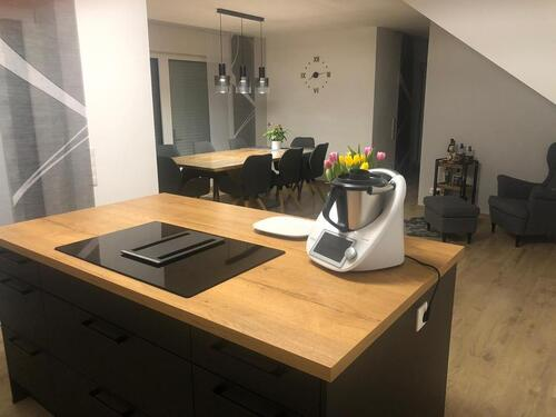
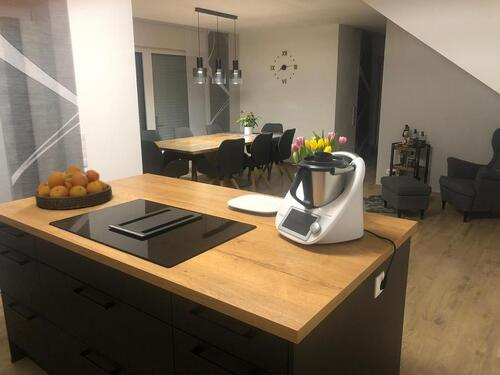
+ fruit bowl (73, 184)
